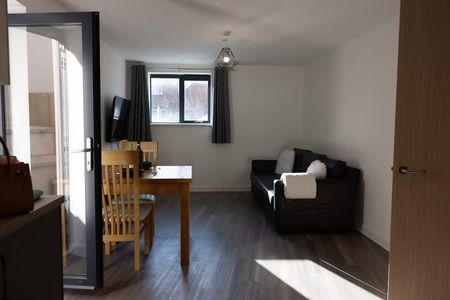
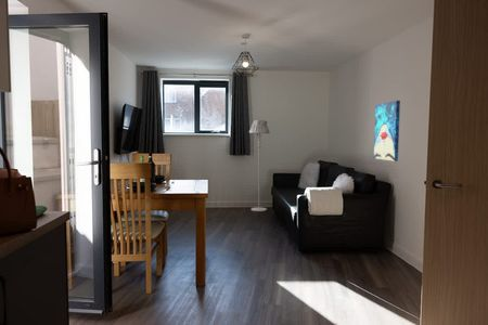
+ wall art (385, 131)
+ floor lamp (259, 165)
